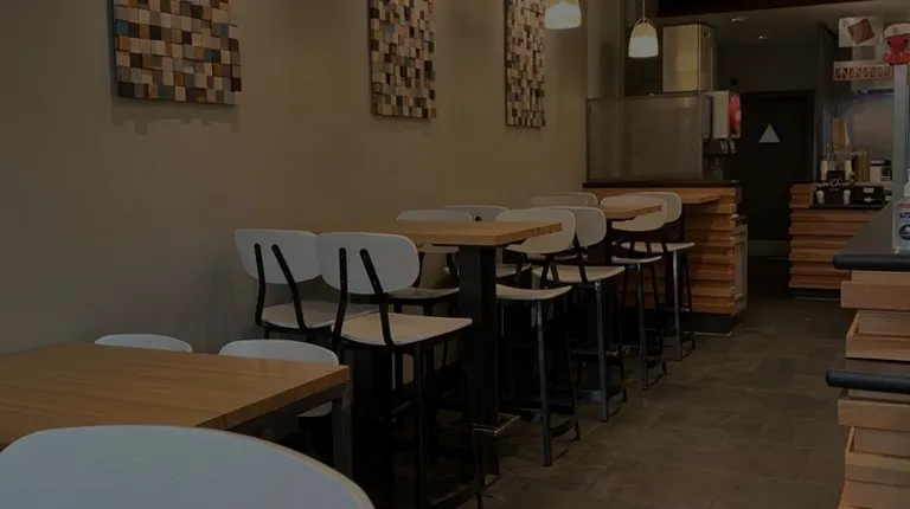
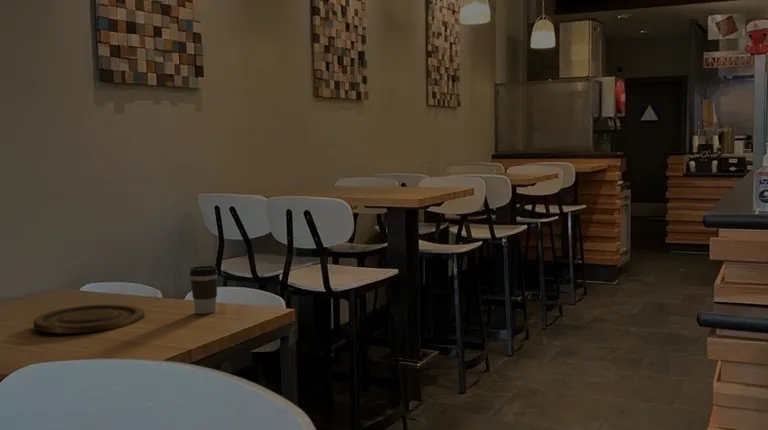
+ coffee cup (204, 289)
+ plate (90, 318)
